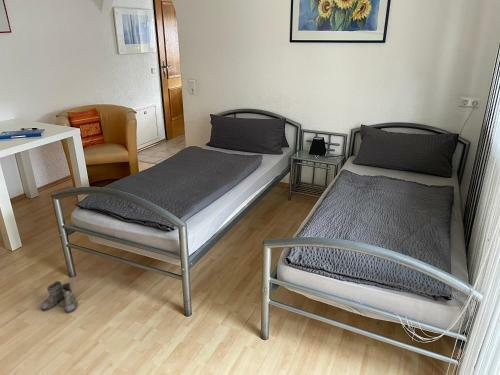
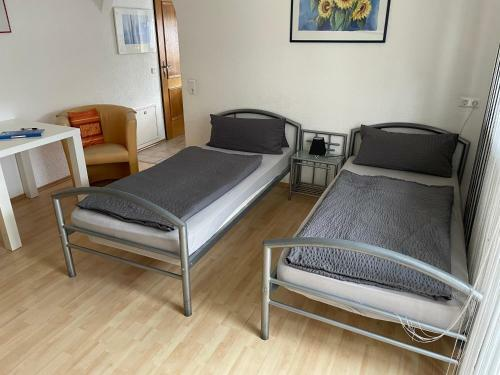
- boots (58, 296)
